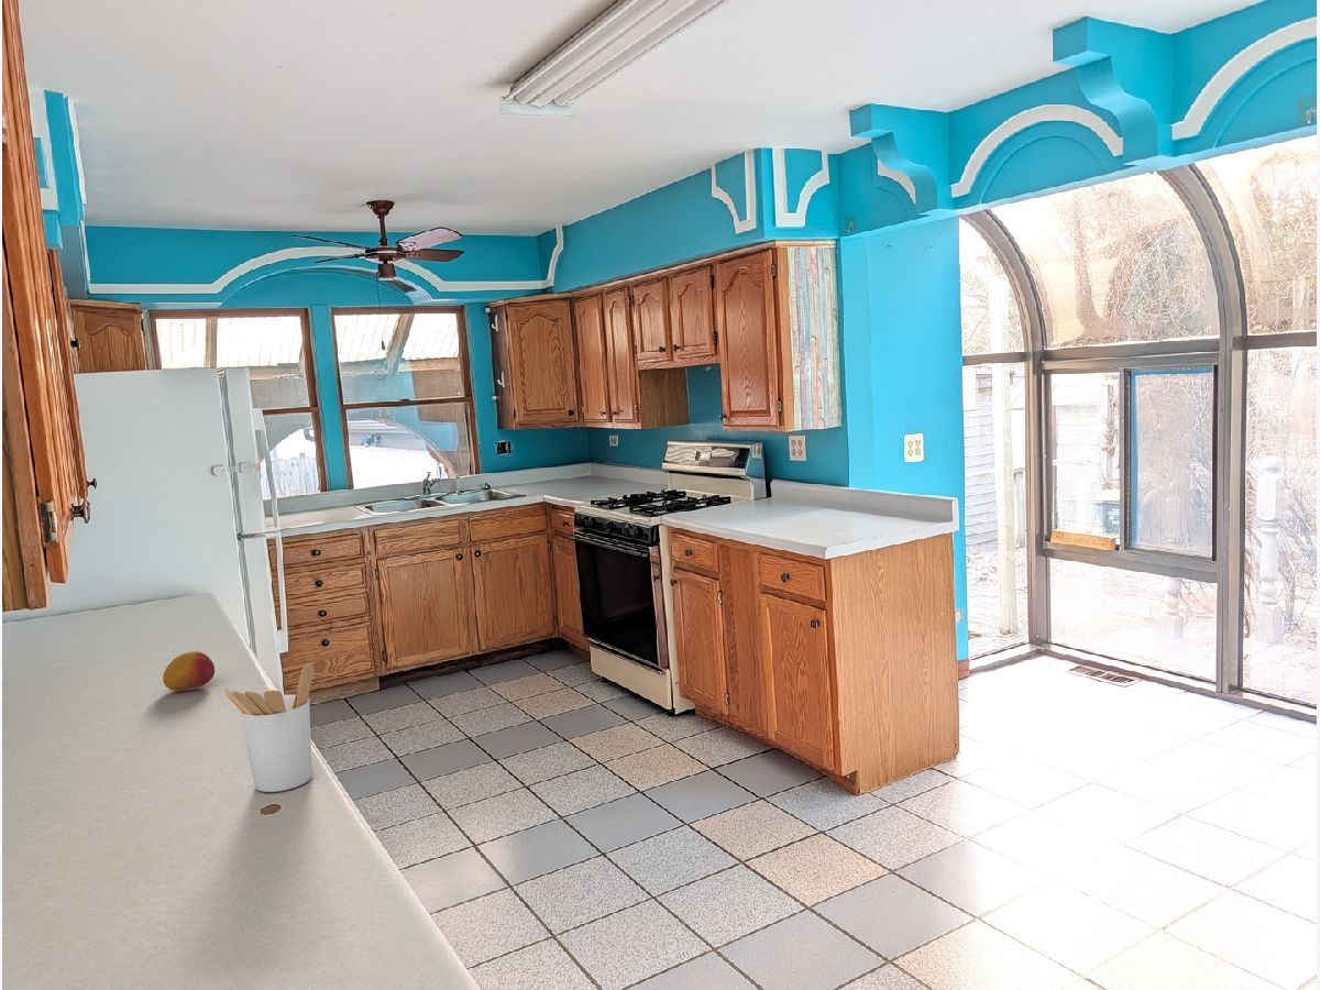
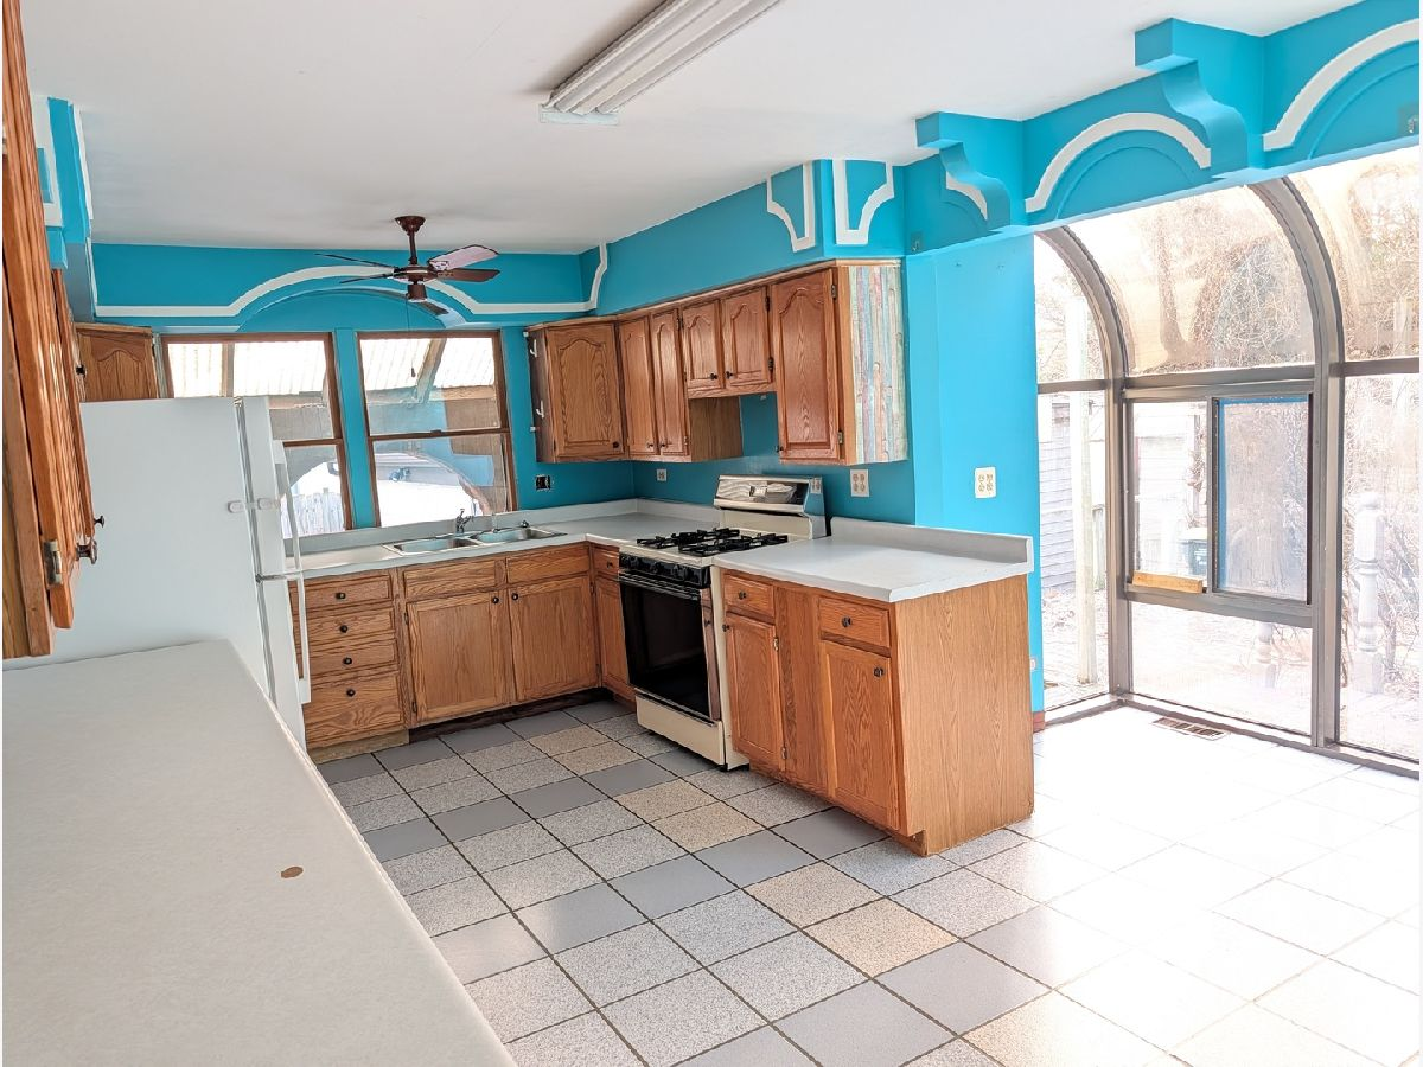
- utensil holder (273, 729)
- fruit (188, 670)
